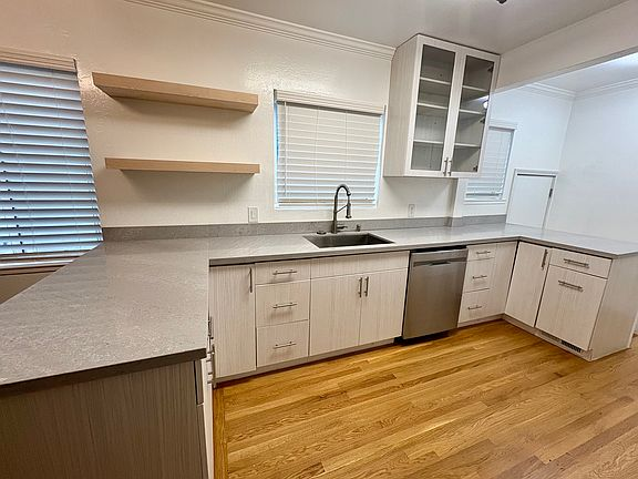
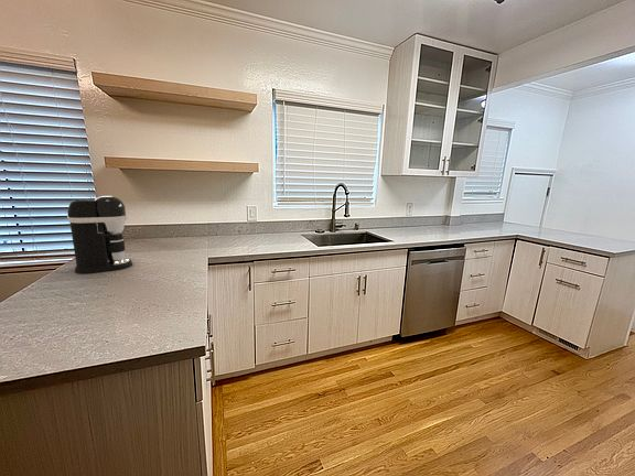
+ coffee maker (100, 232)
